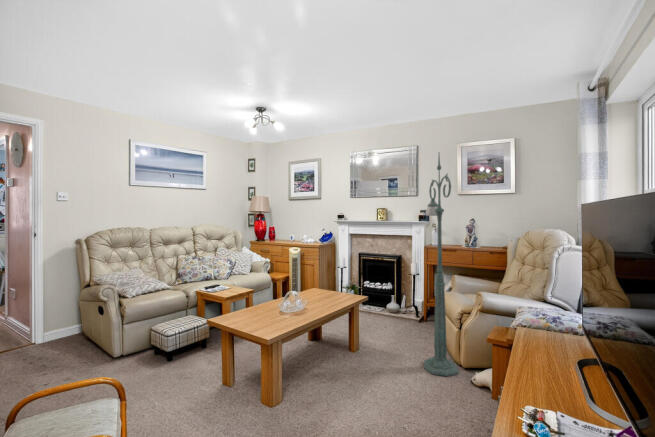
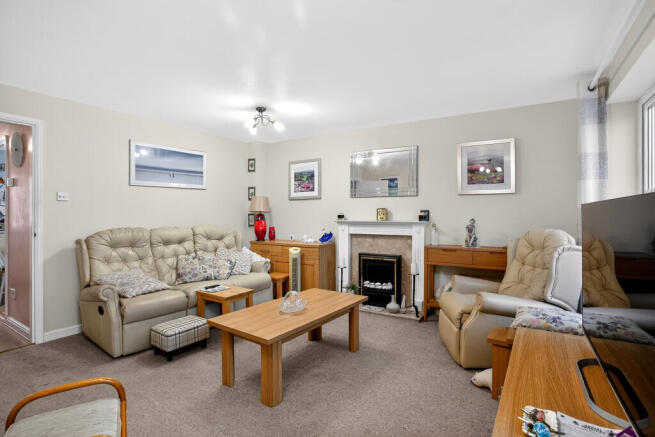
- floor lamp (439, 256)
